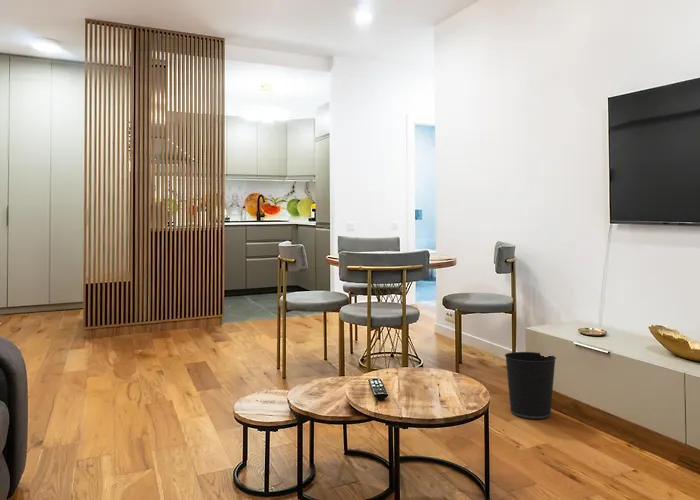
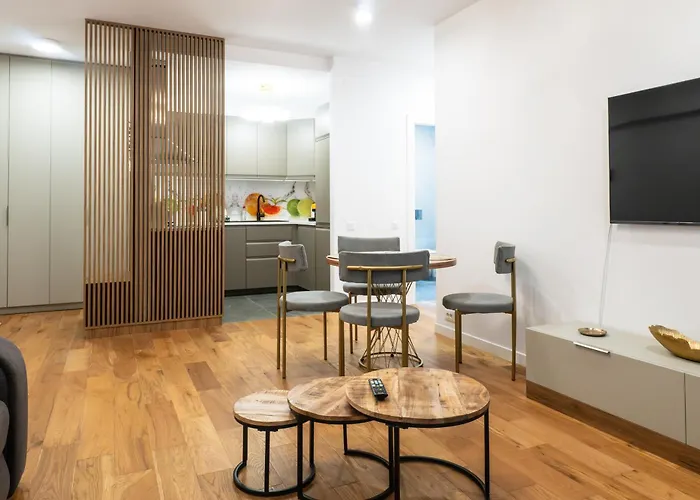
- wastebasket (530, 384)
